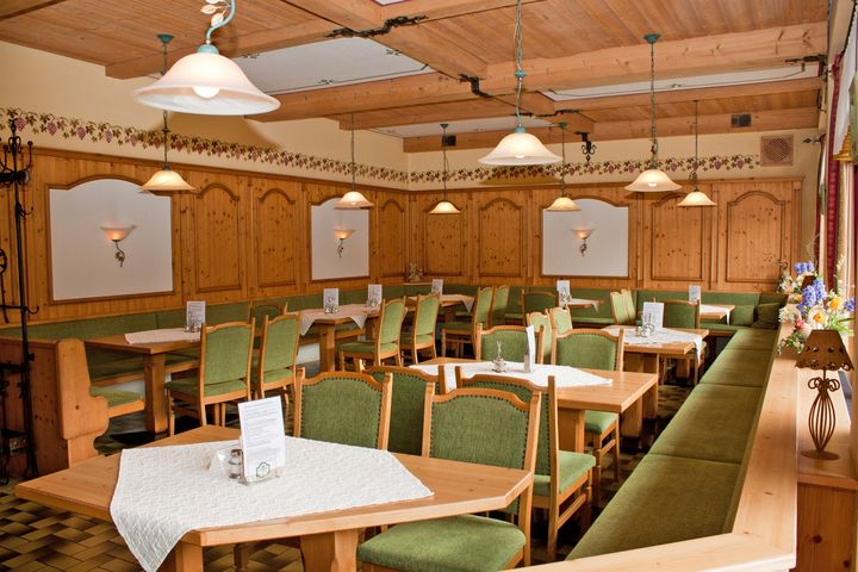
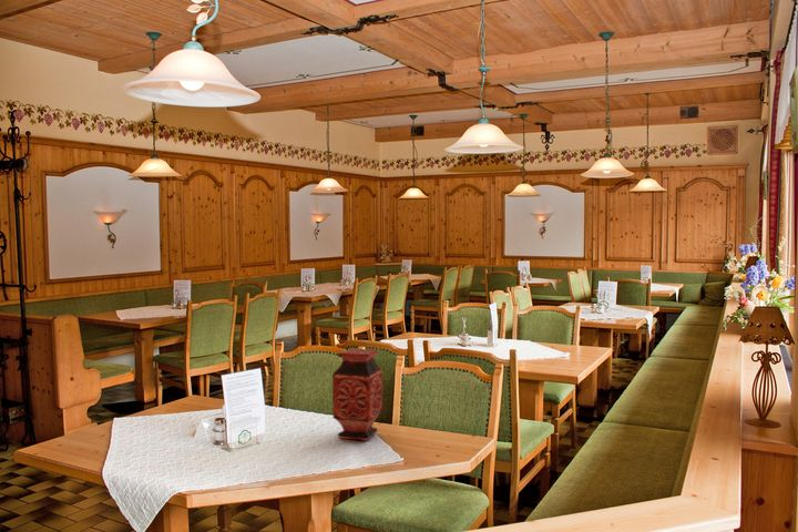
+ vase (358, 393)
